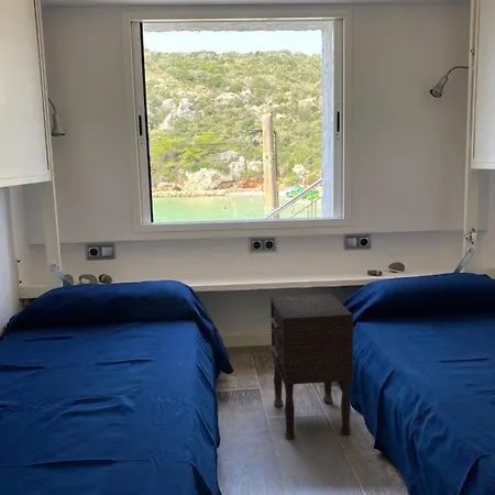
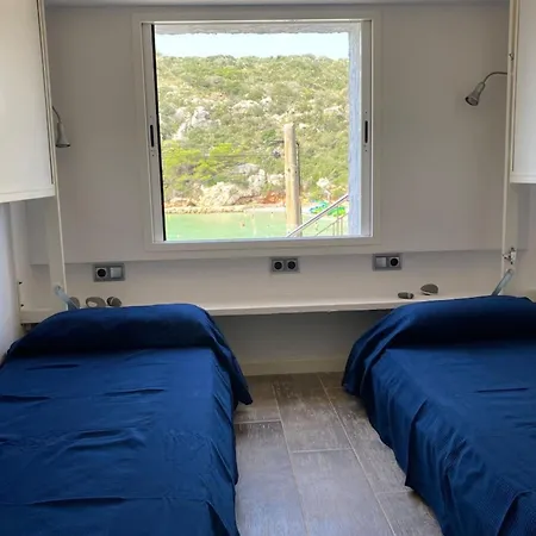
- nightstand (308, 362)
